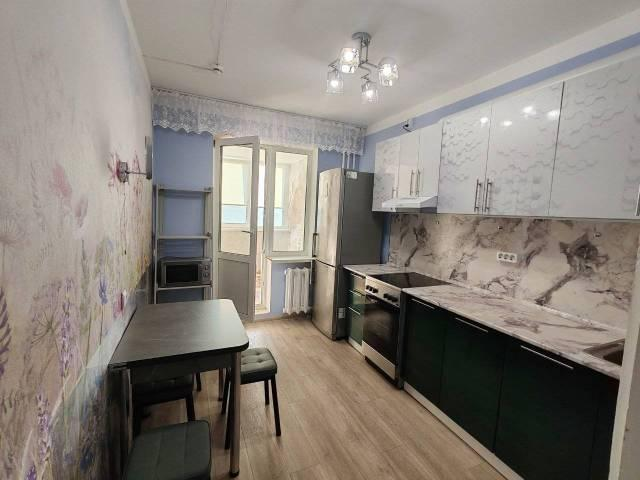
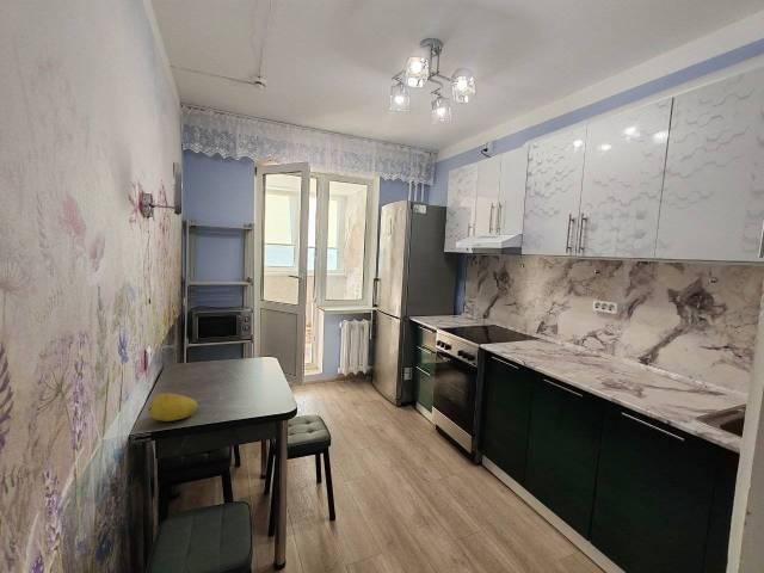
+ fruit (173, 406)
